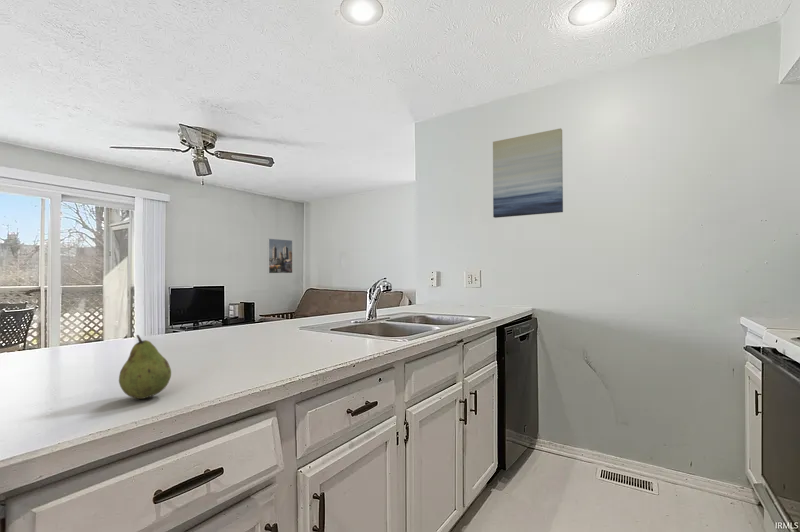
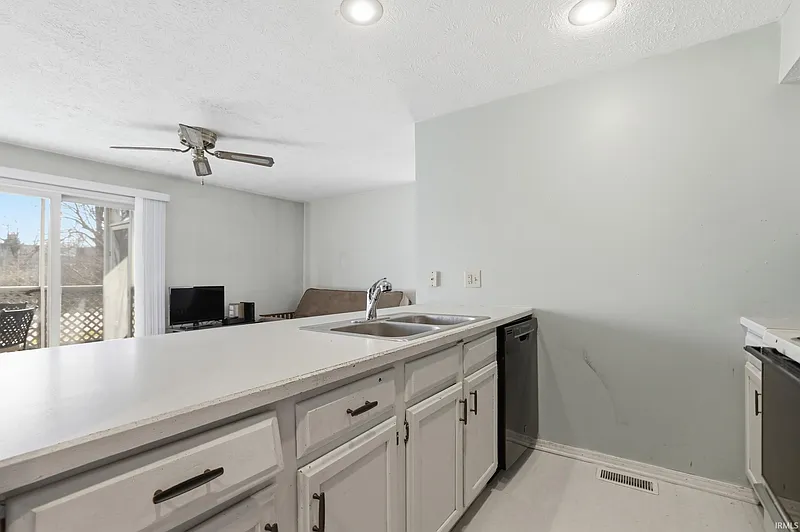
- fruit (145, 365)
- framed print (280, 256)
- wall art (526, 175)
